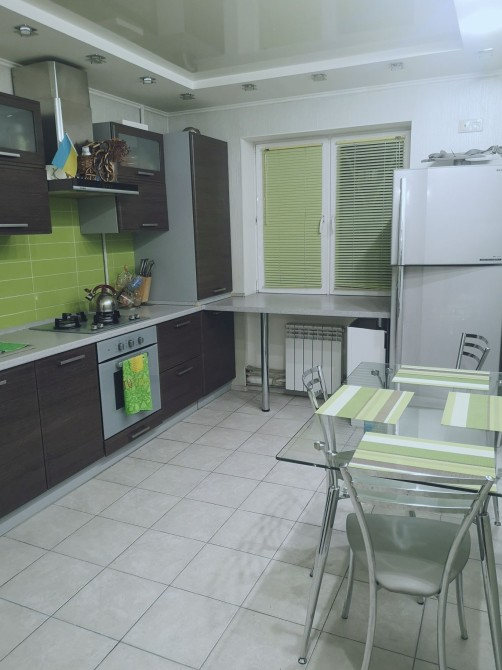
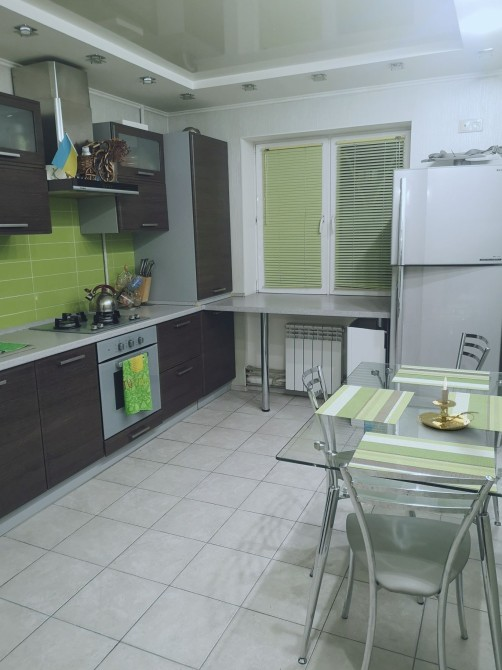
+ candle holder (448, 400)
